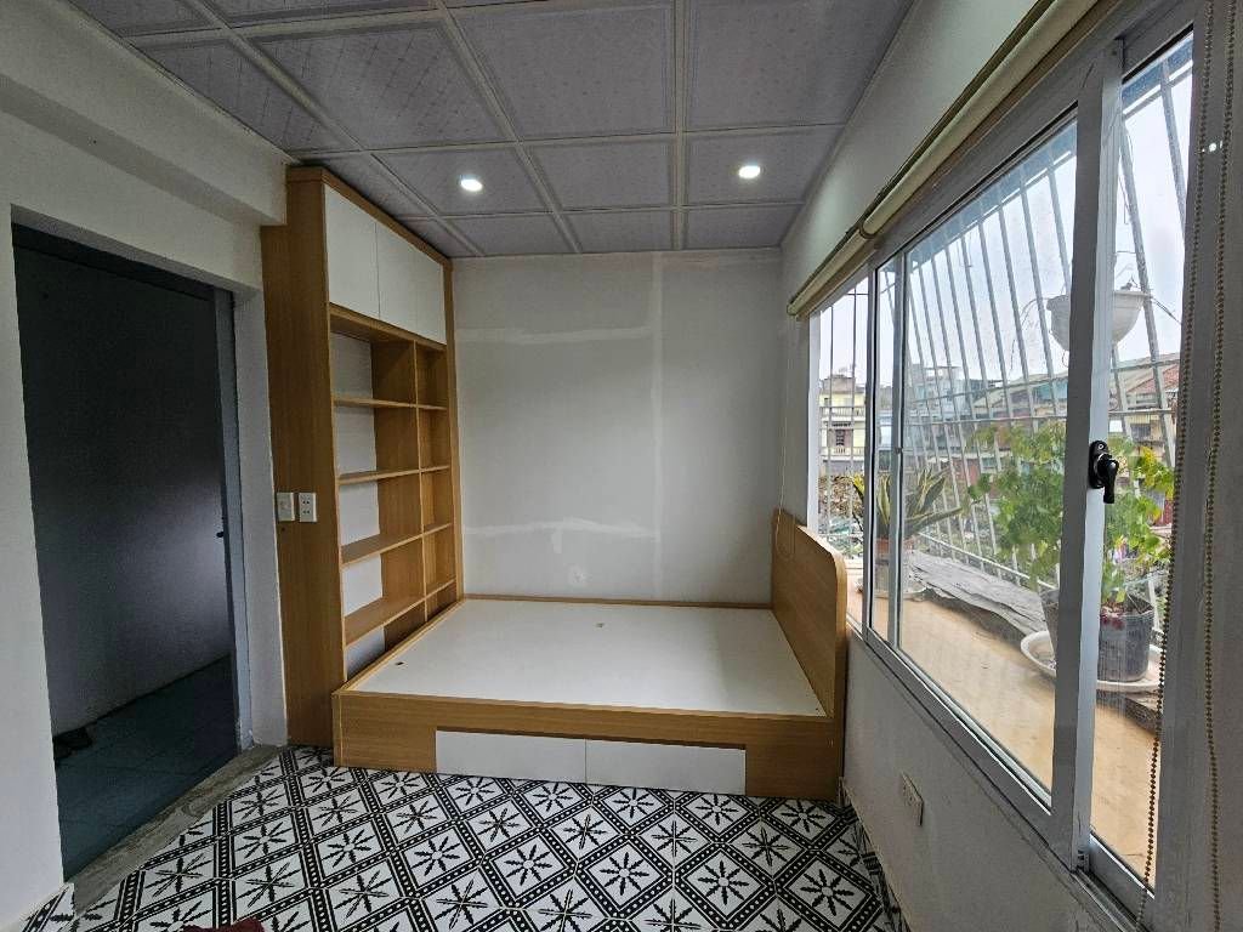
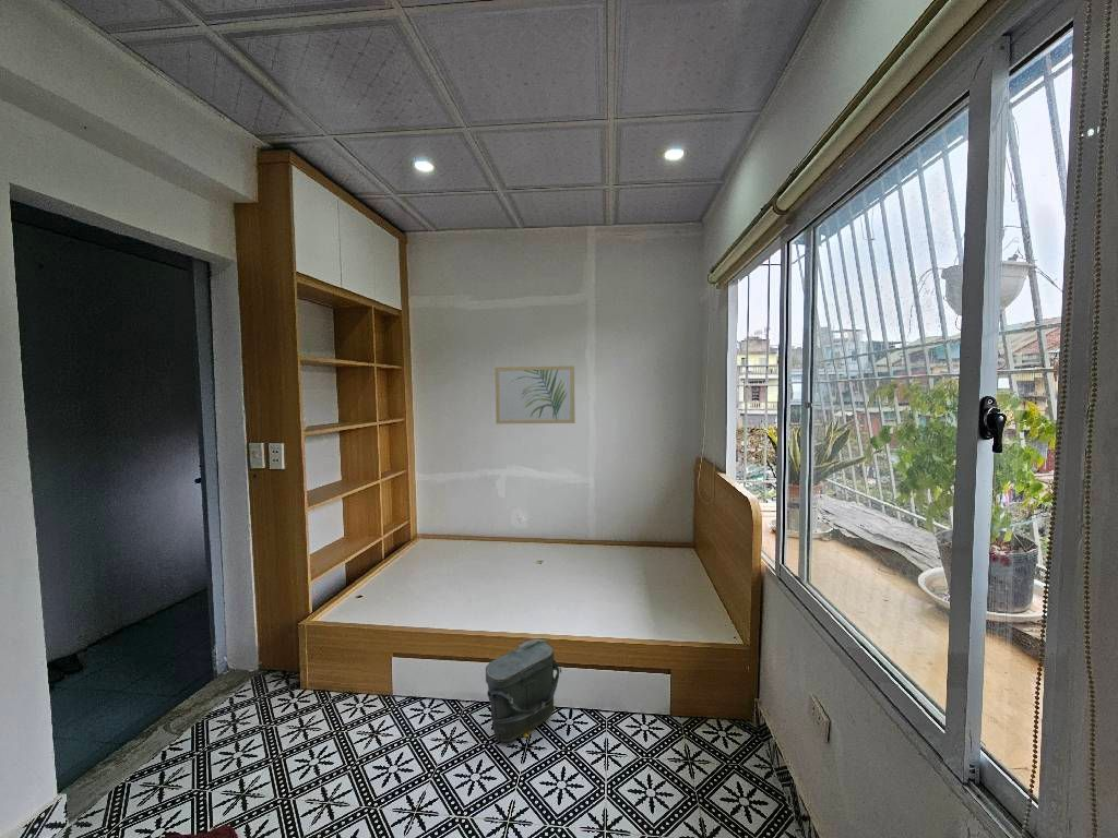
+ bag (524, 692)
+ wall art (534, 395)
